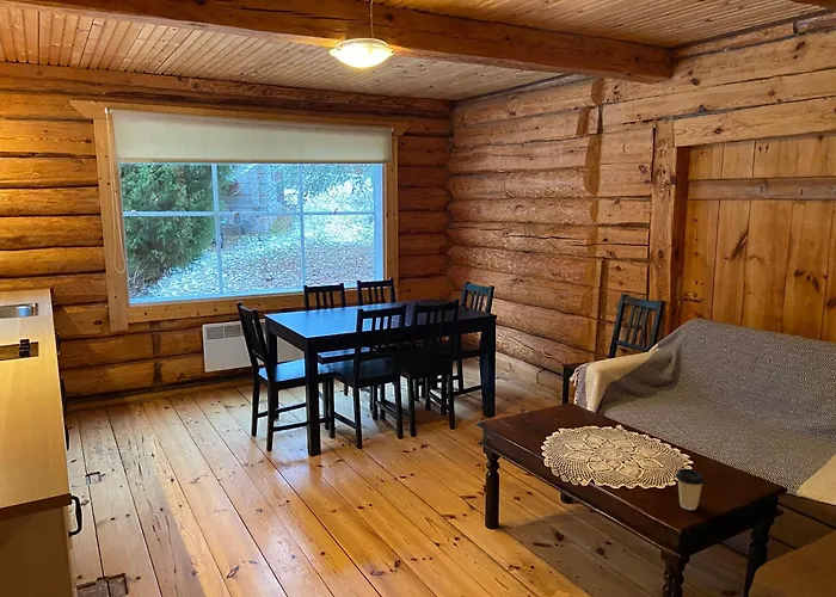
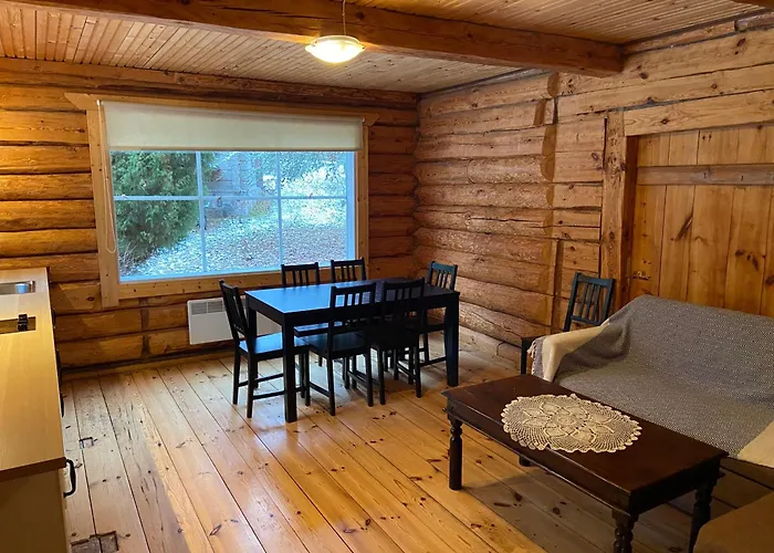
- coffee cup (689, 490)
